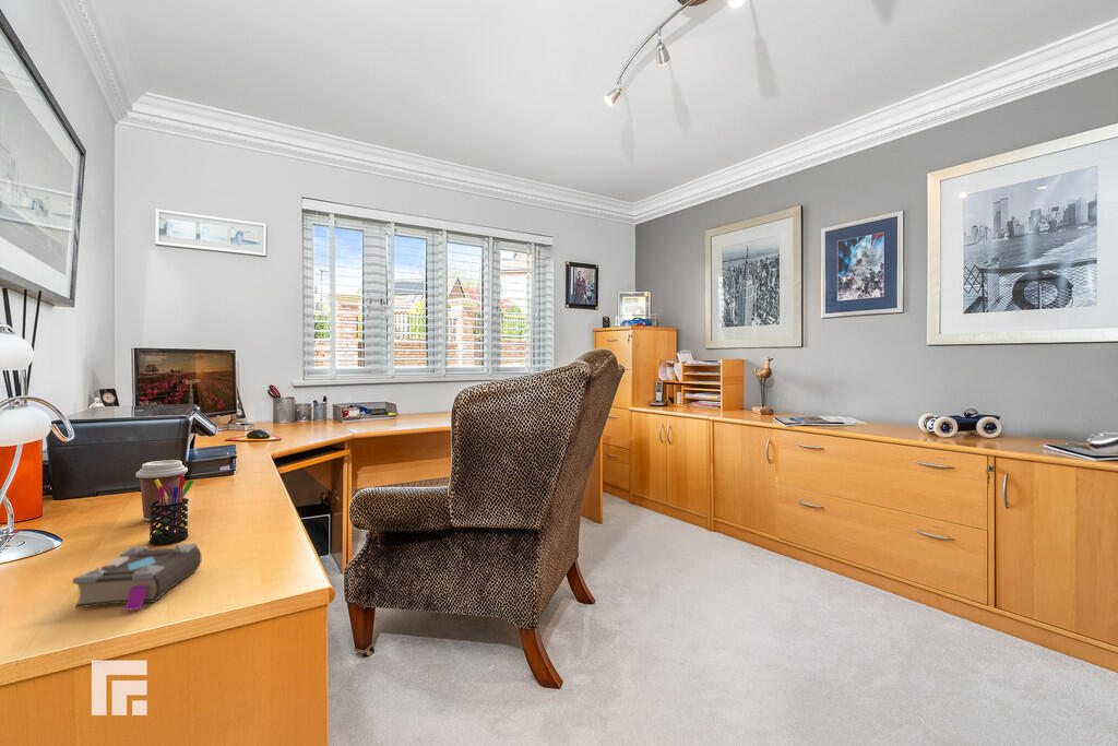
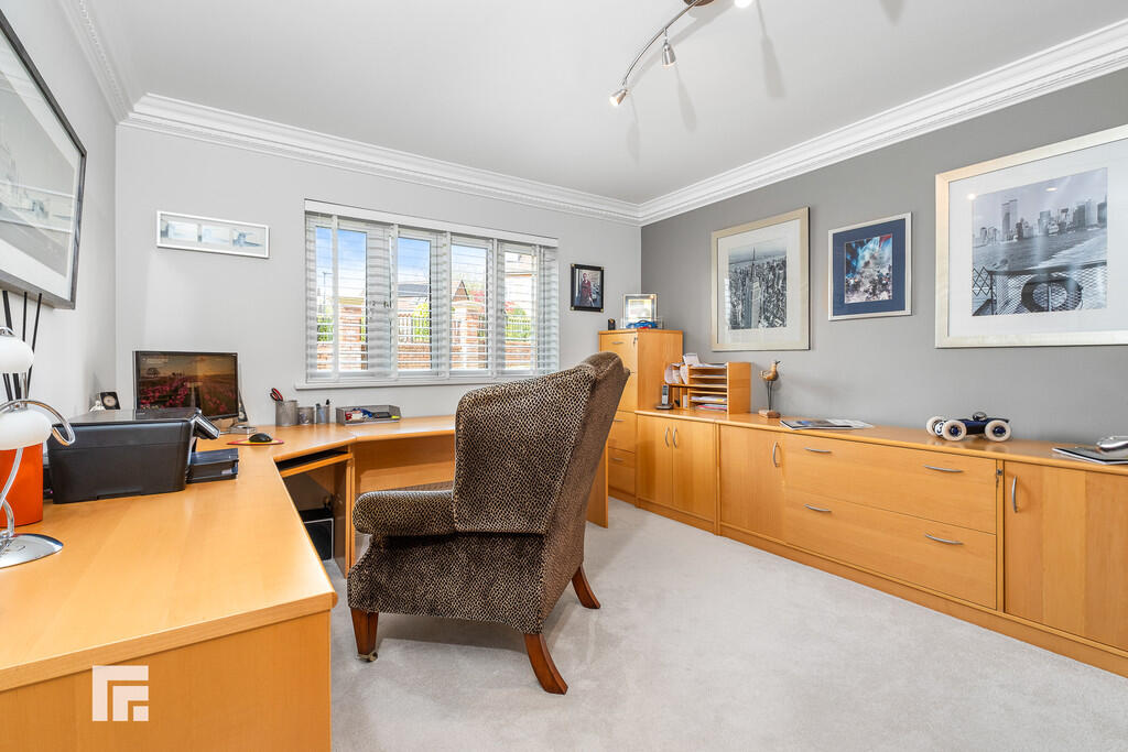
- coffee cup (164, 488)
- book (142, 567)
- pen holder (174, 506)
